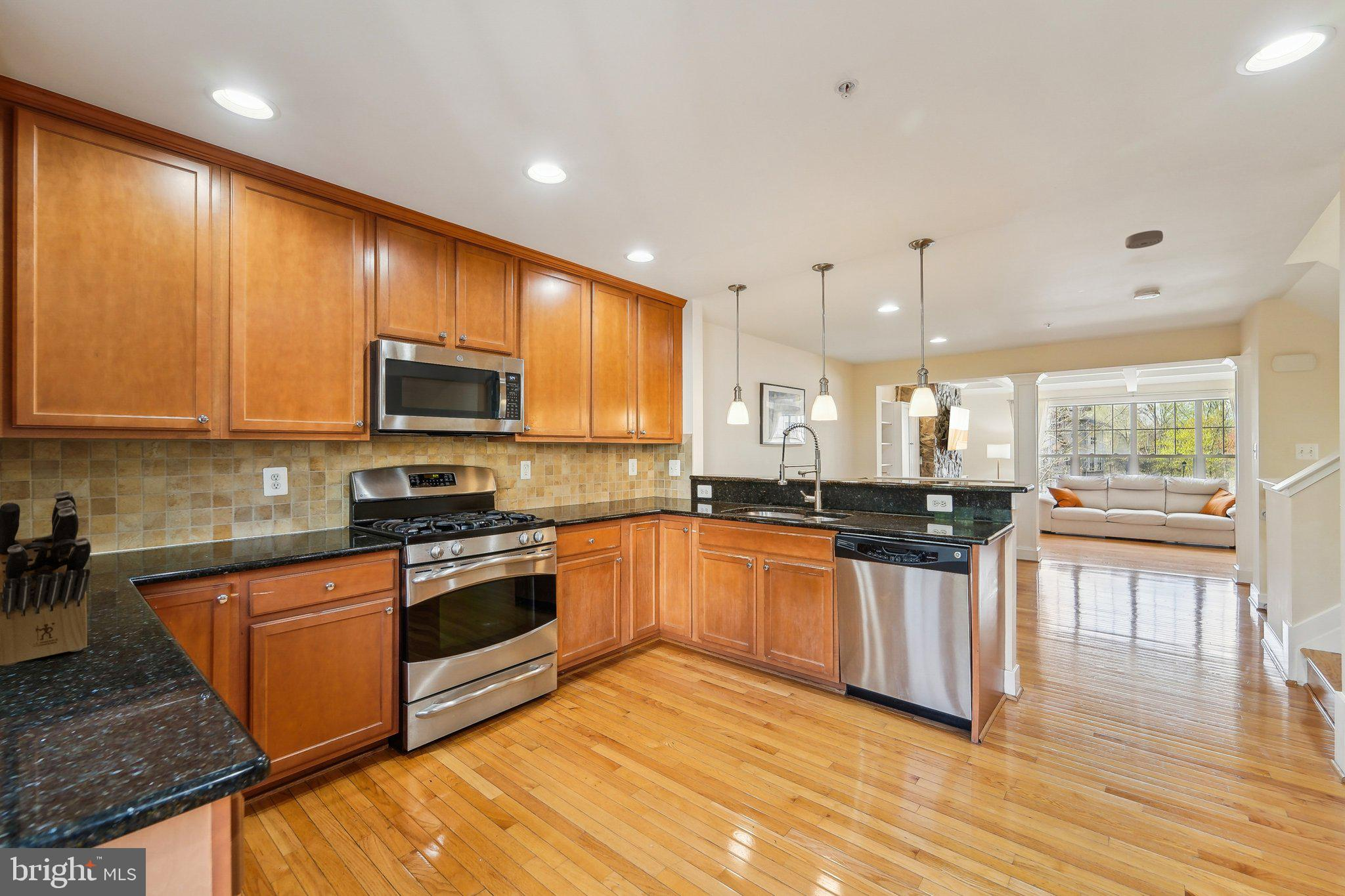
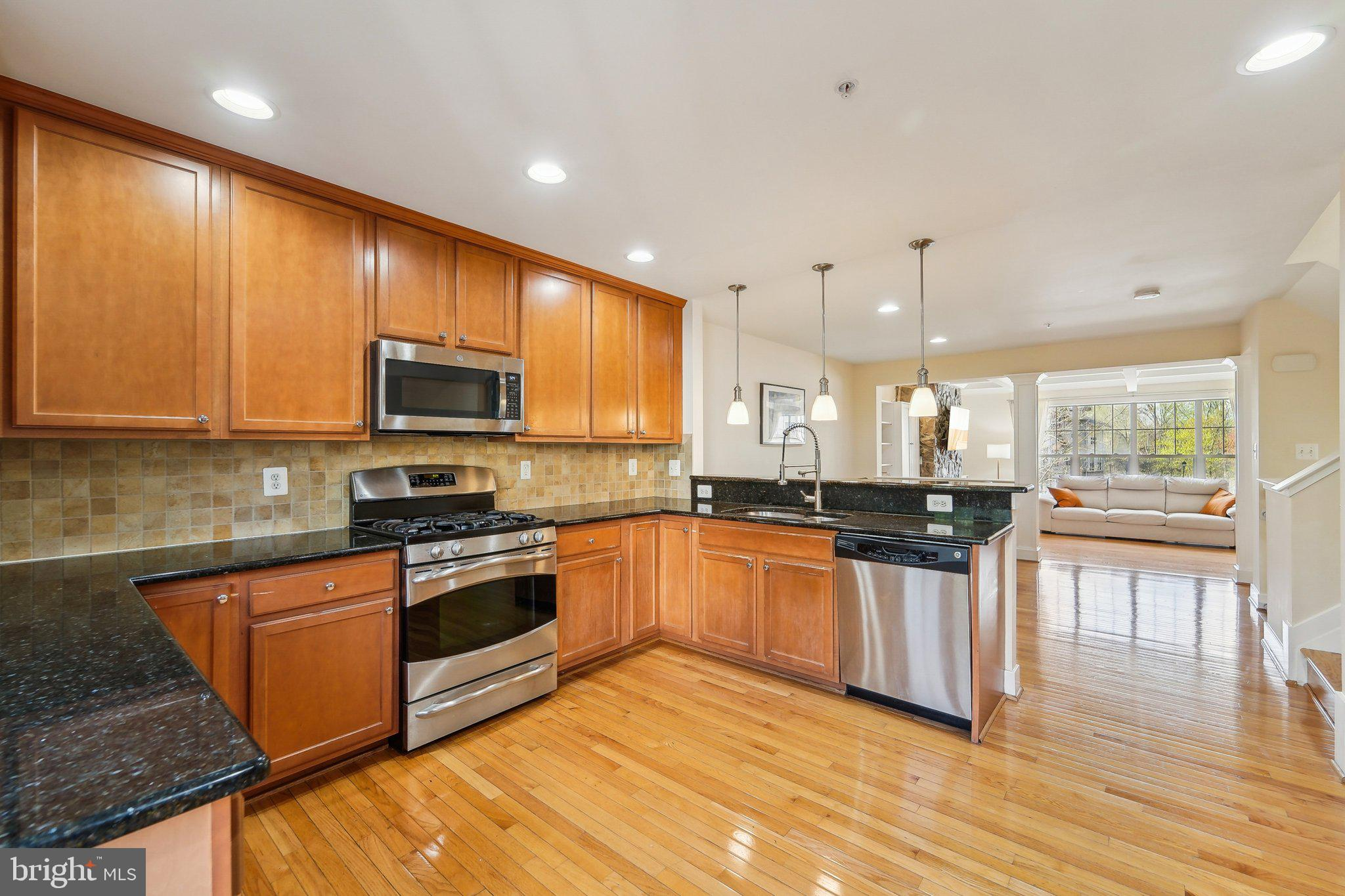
- smoke detector (1143, 240)
- knife block (36, 570)
